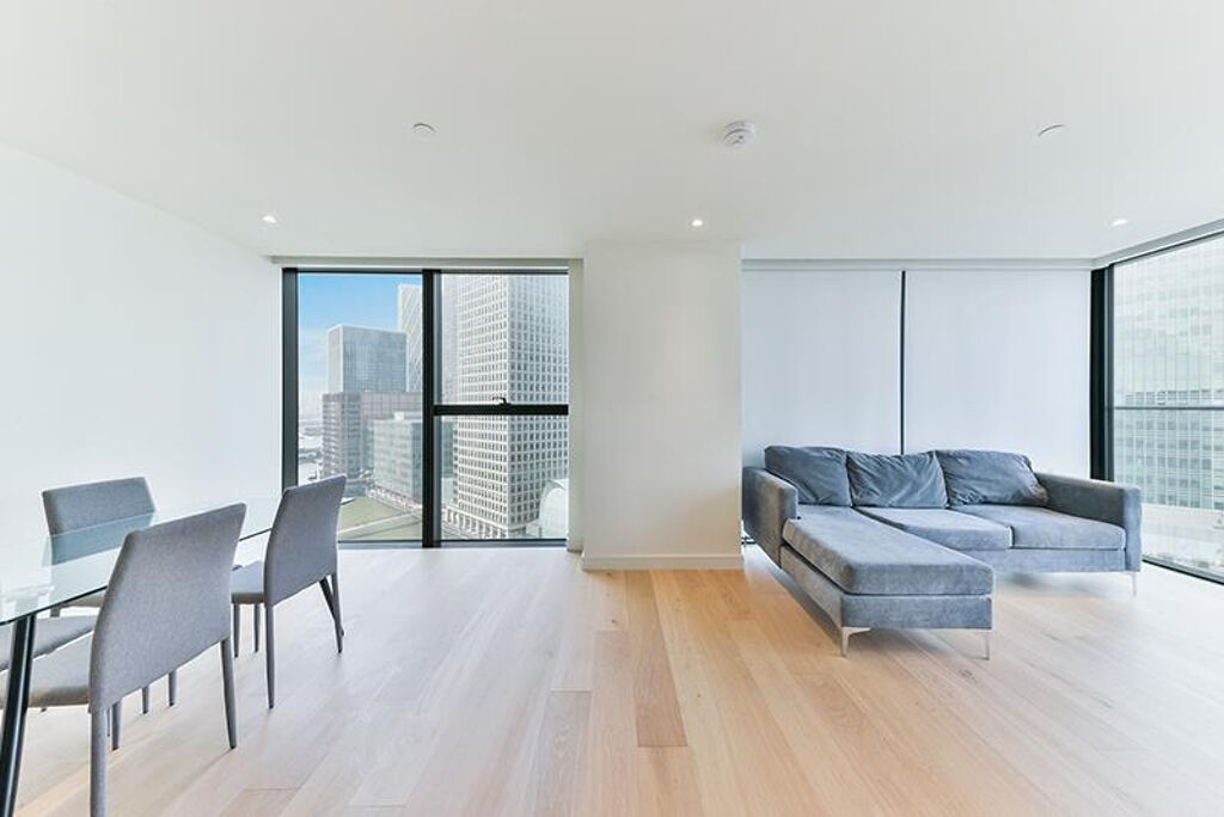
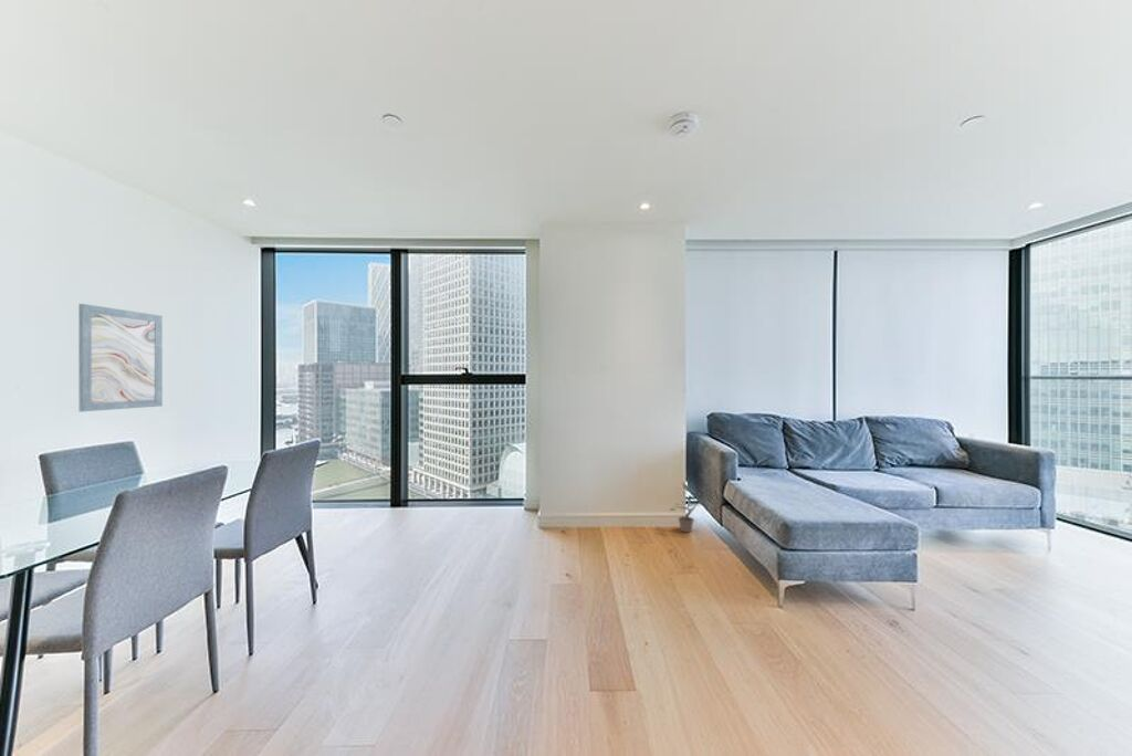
+ wall art (124, 359)
+ potted plant (689, 508)
